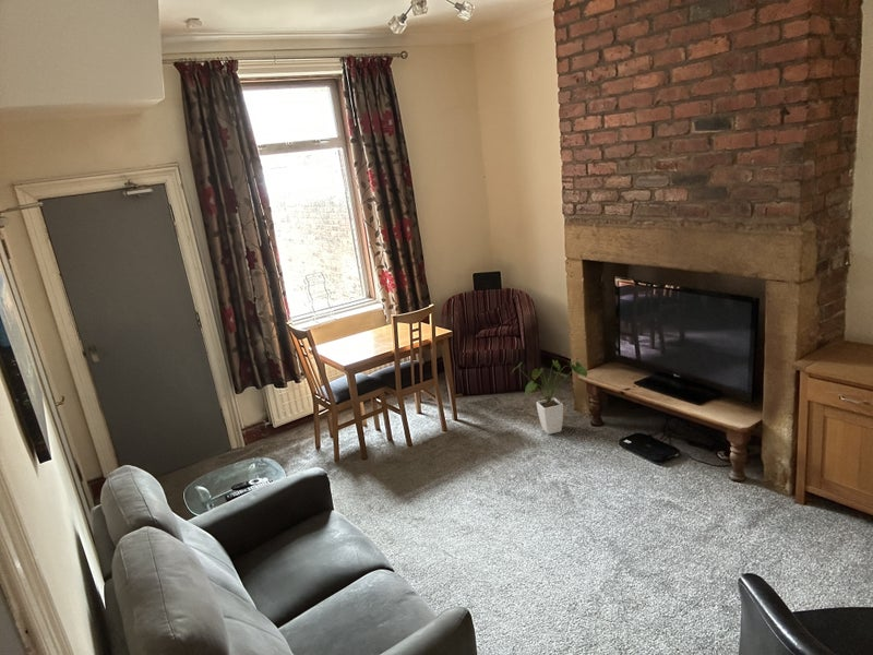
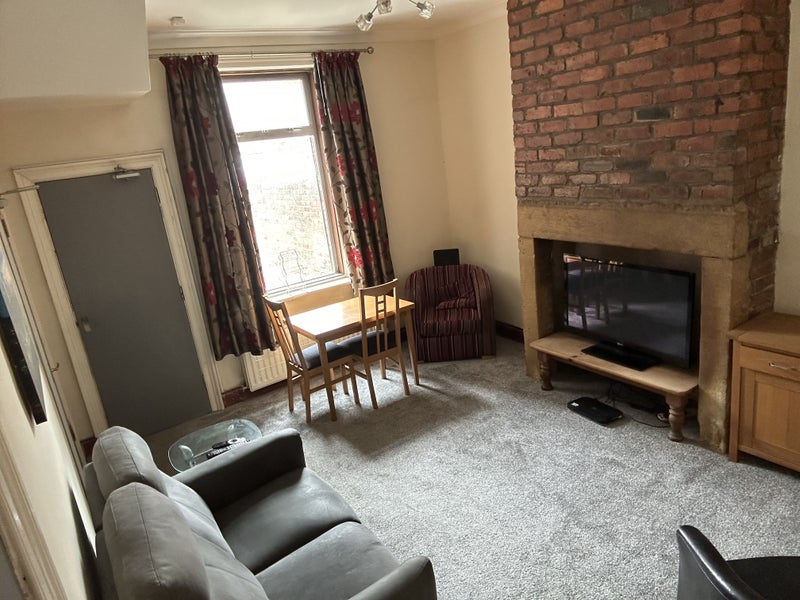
- house plant (551, 396)
